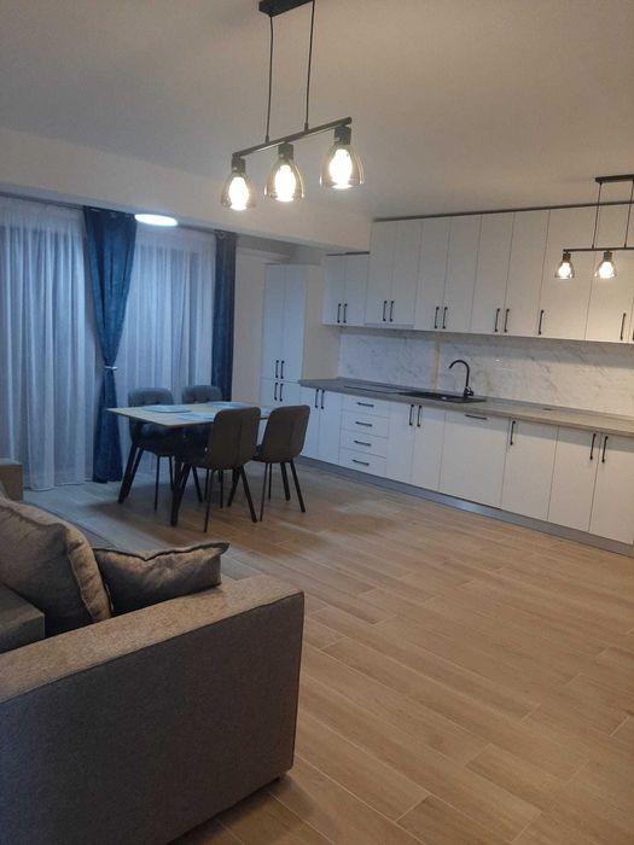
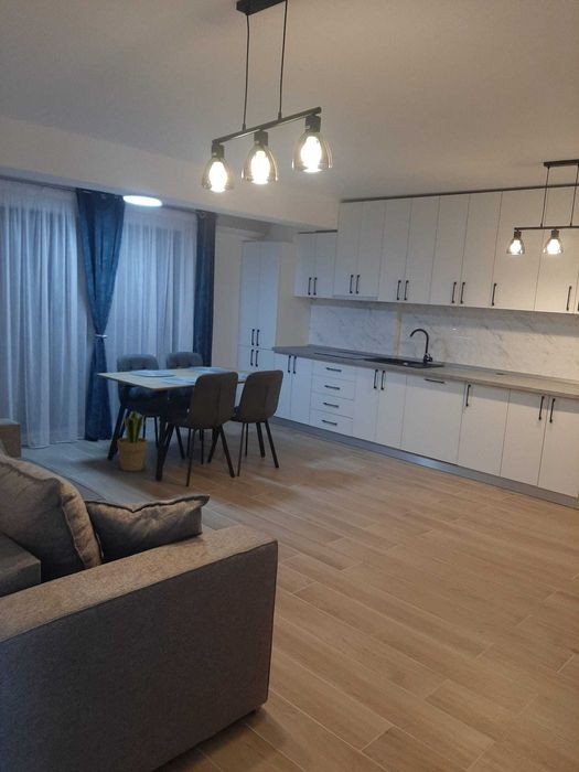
+ potted plant (135, 439)
